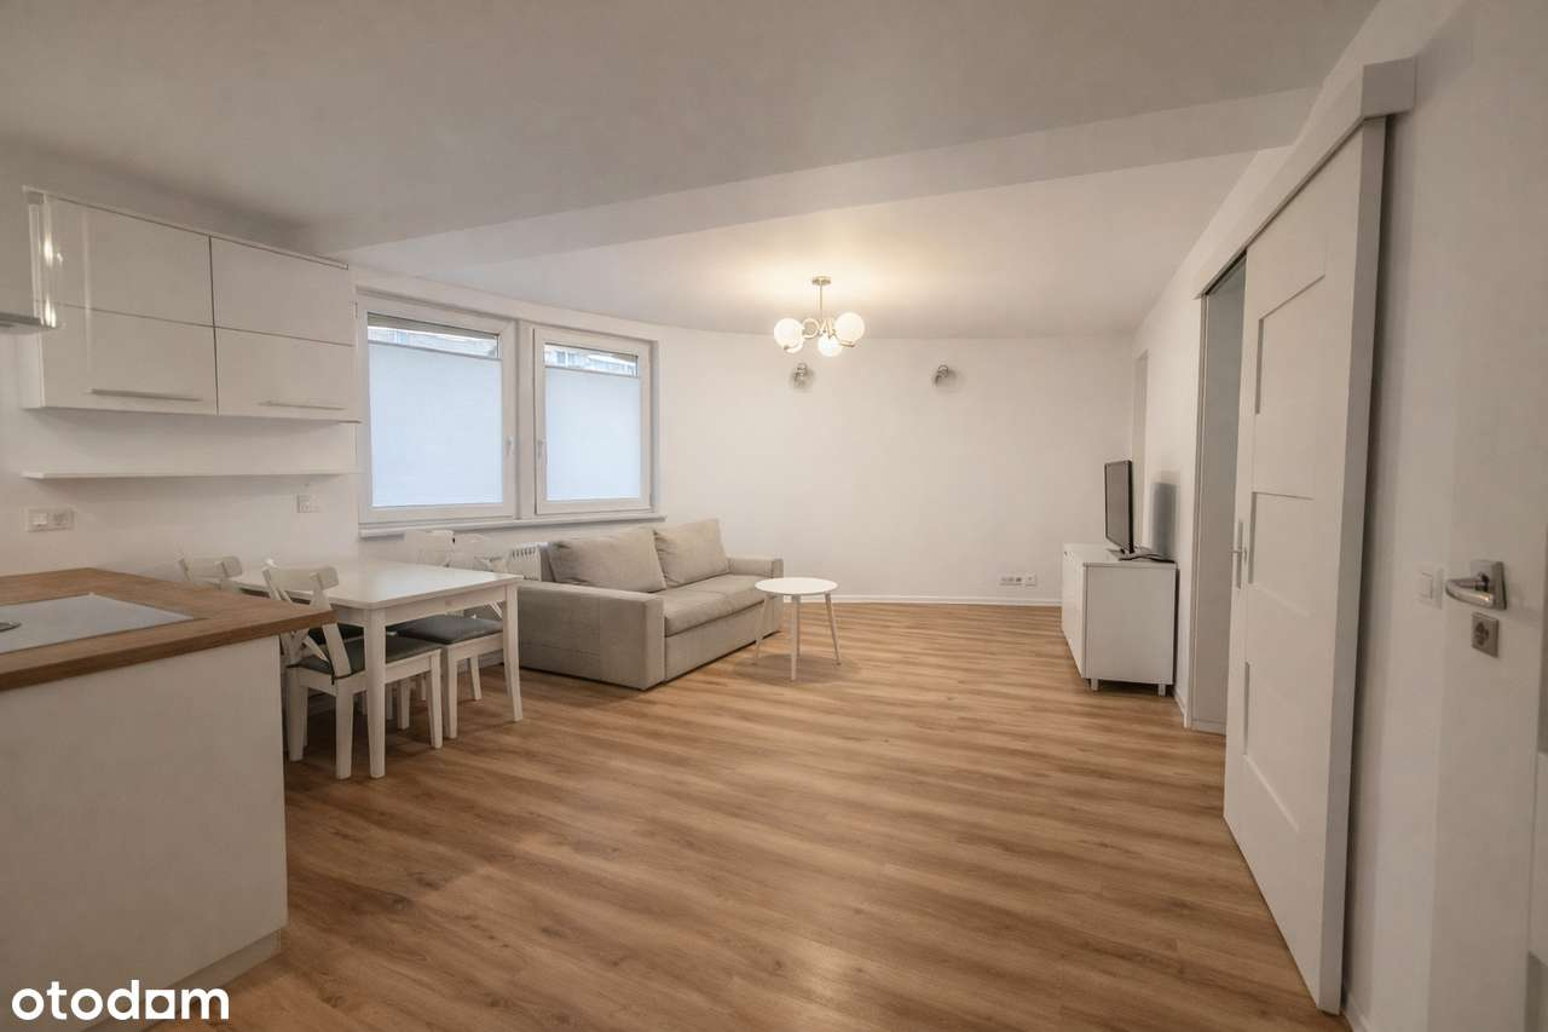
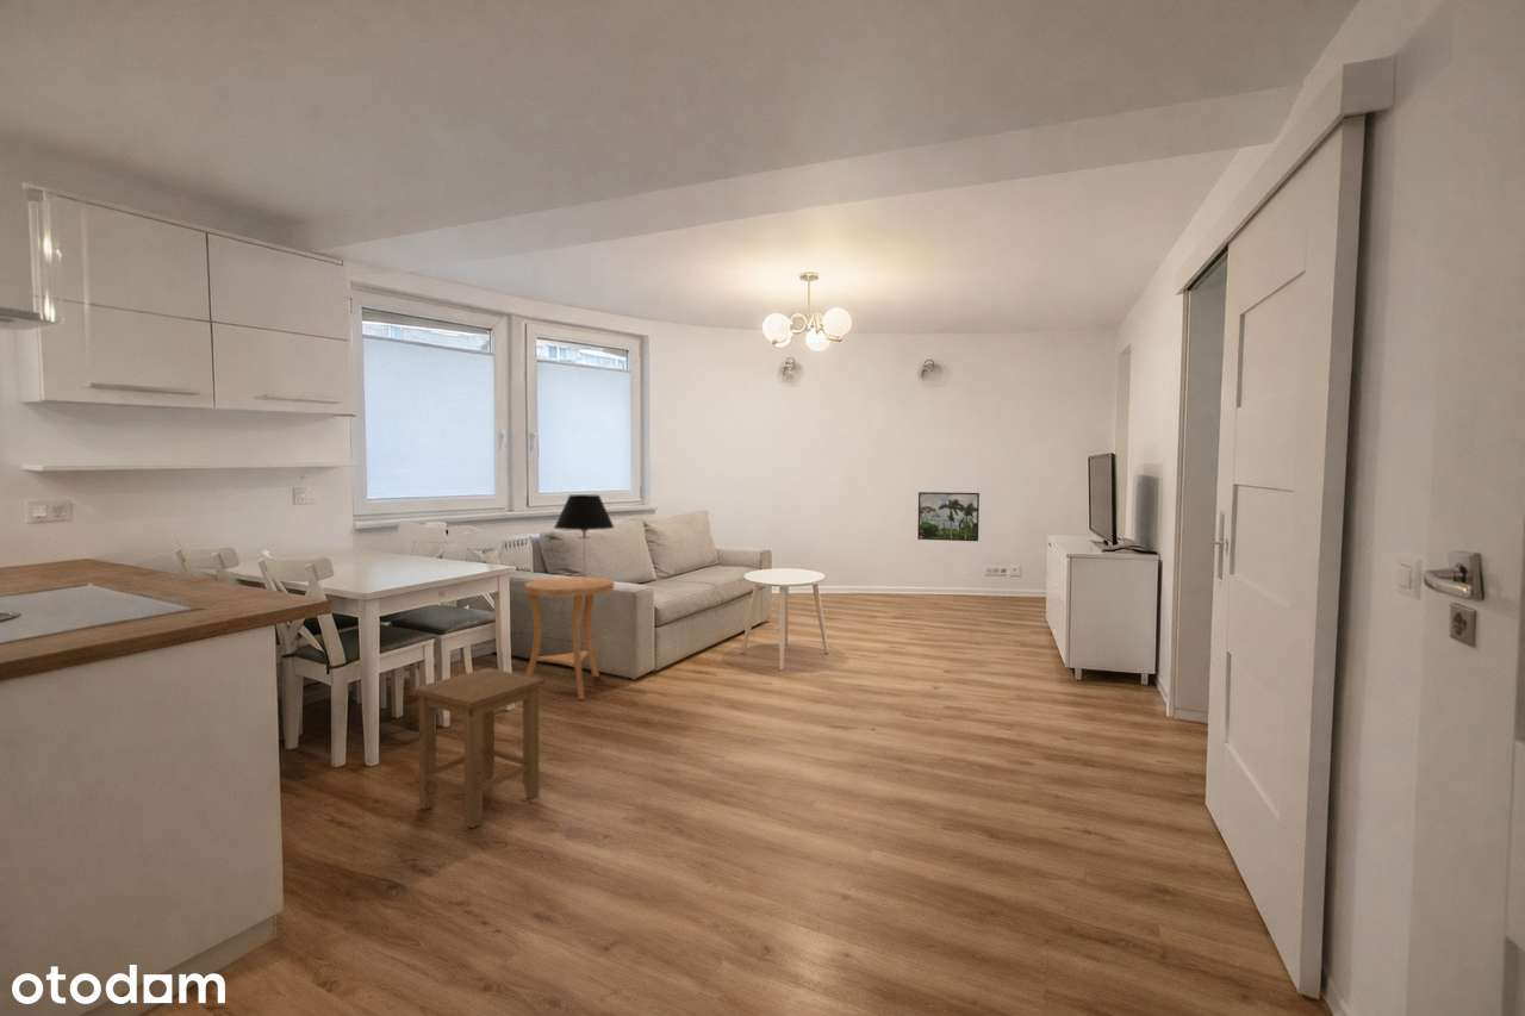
+ side table (573, 634)
+ table lamp (584, 537)
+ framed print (947, 516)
+ stool (480, 742)
